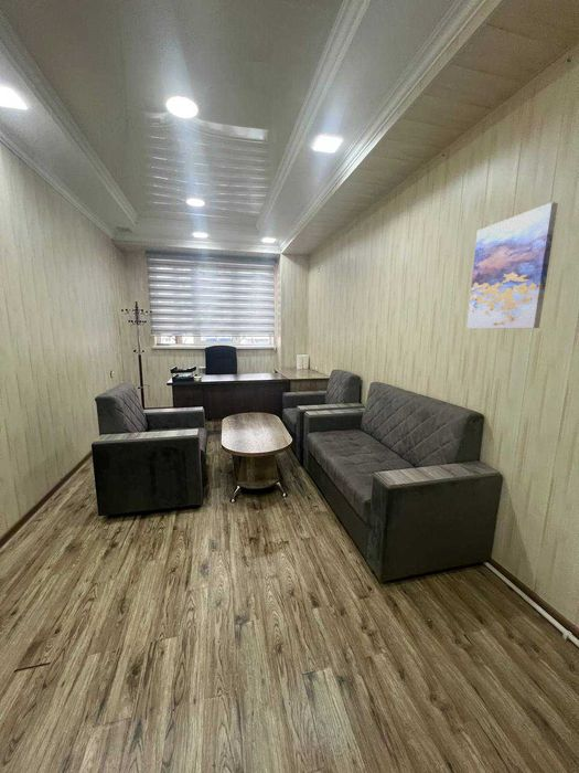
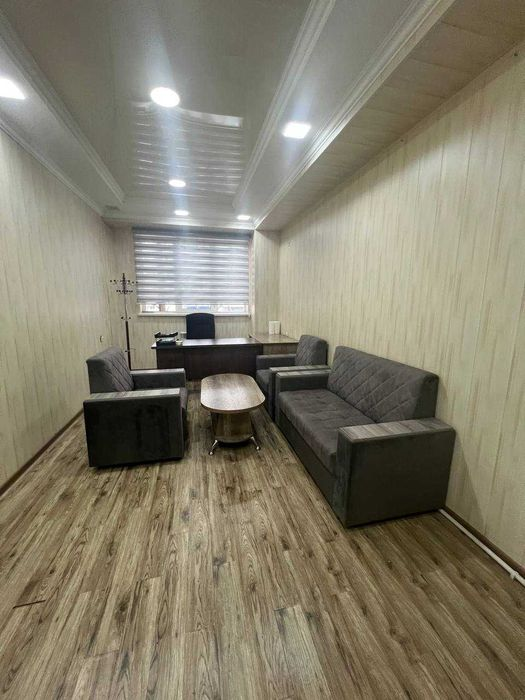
- wall art (505, 274)
